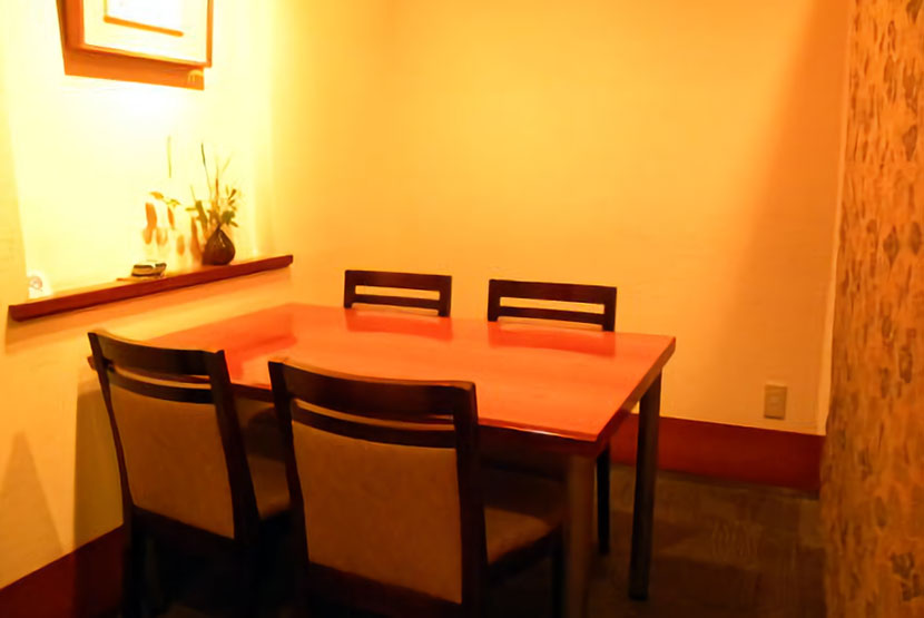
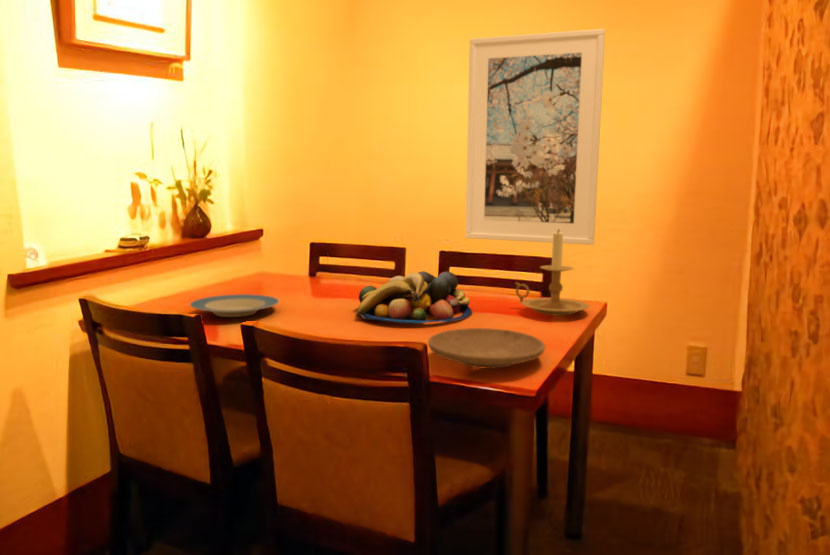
+ plate (485, 350)
+ candle holder (556, 271)
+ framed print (531, 140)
+ plate (235, 307)
+ fruit bowl (414, 291)
